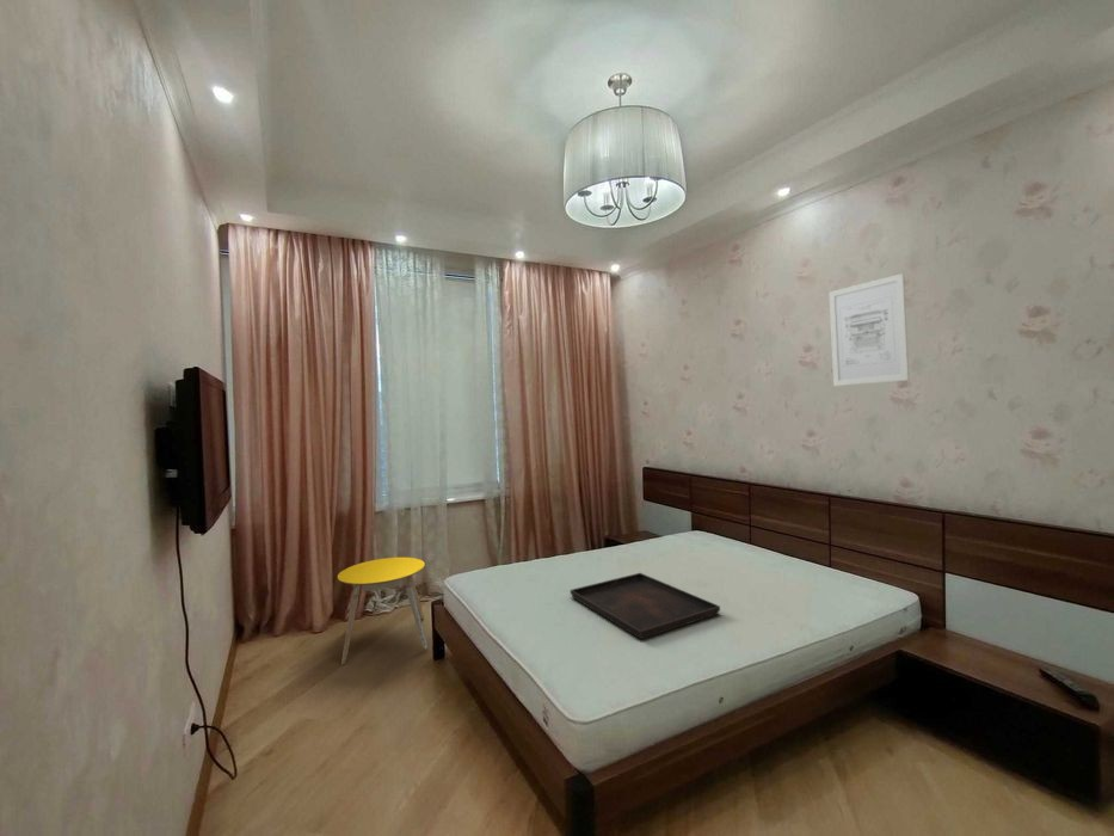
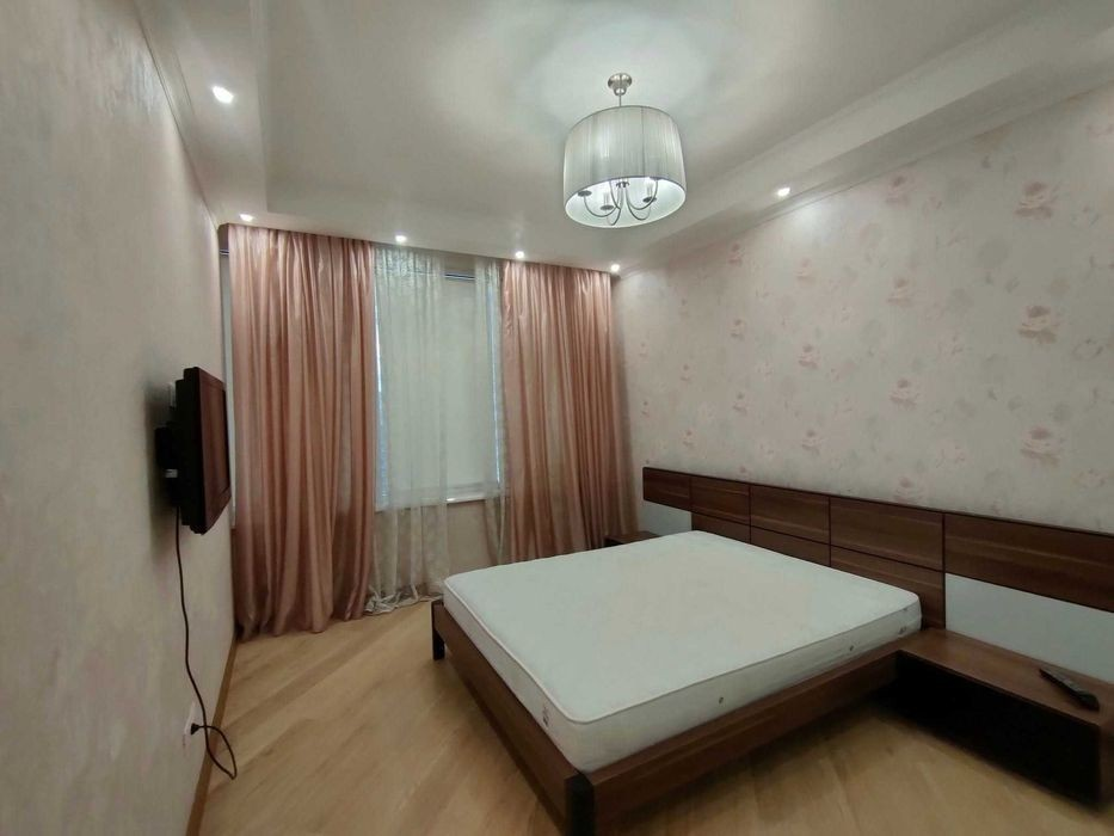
- serving tray (640, 601)
- wall art (866, 333)
- stool (382, 588)
